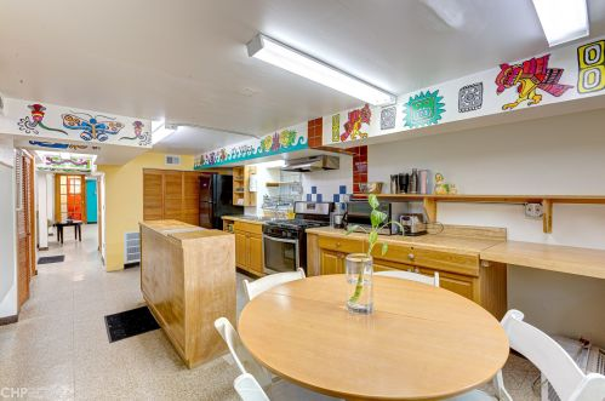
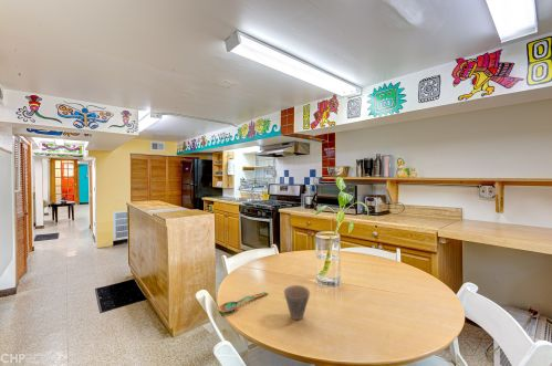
+ cup (296, 304)
+ spoon (243, 300)
